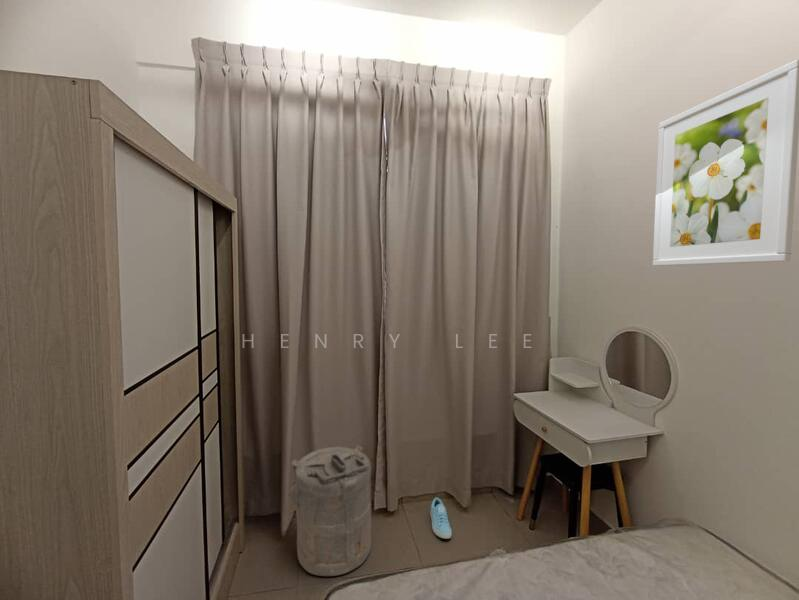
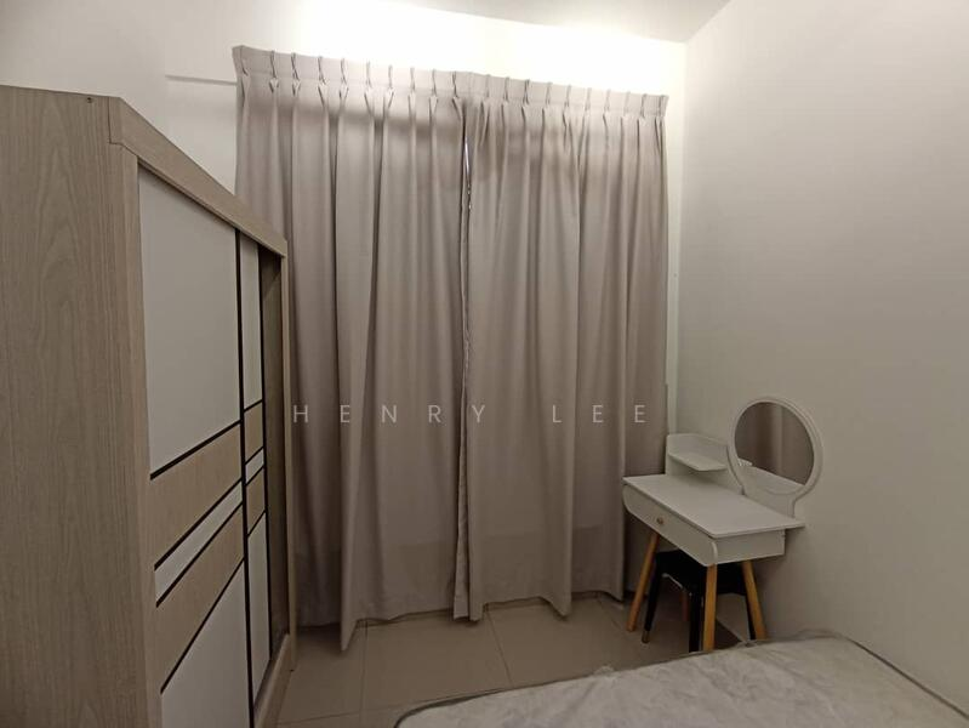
- sneaker (439, 516)
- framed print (714, 181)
- laundry hamper (330, 501)
